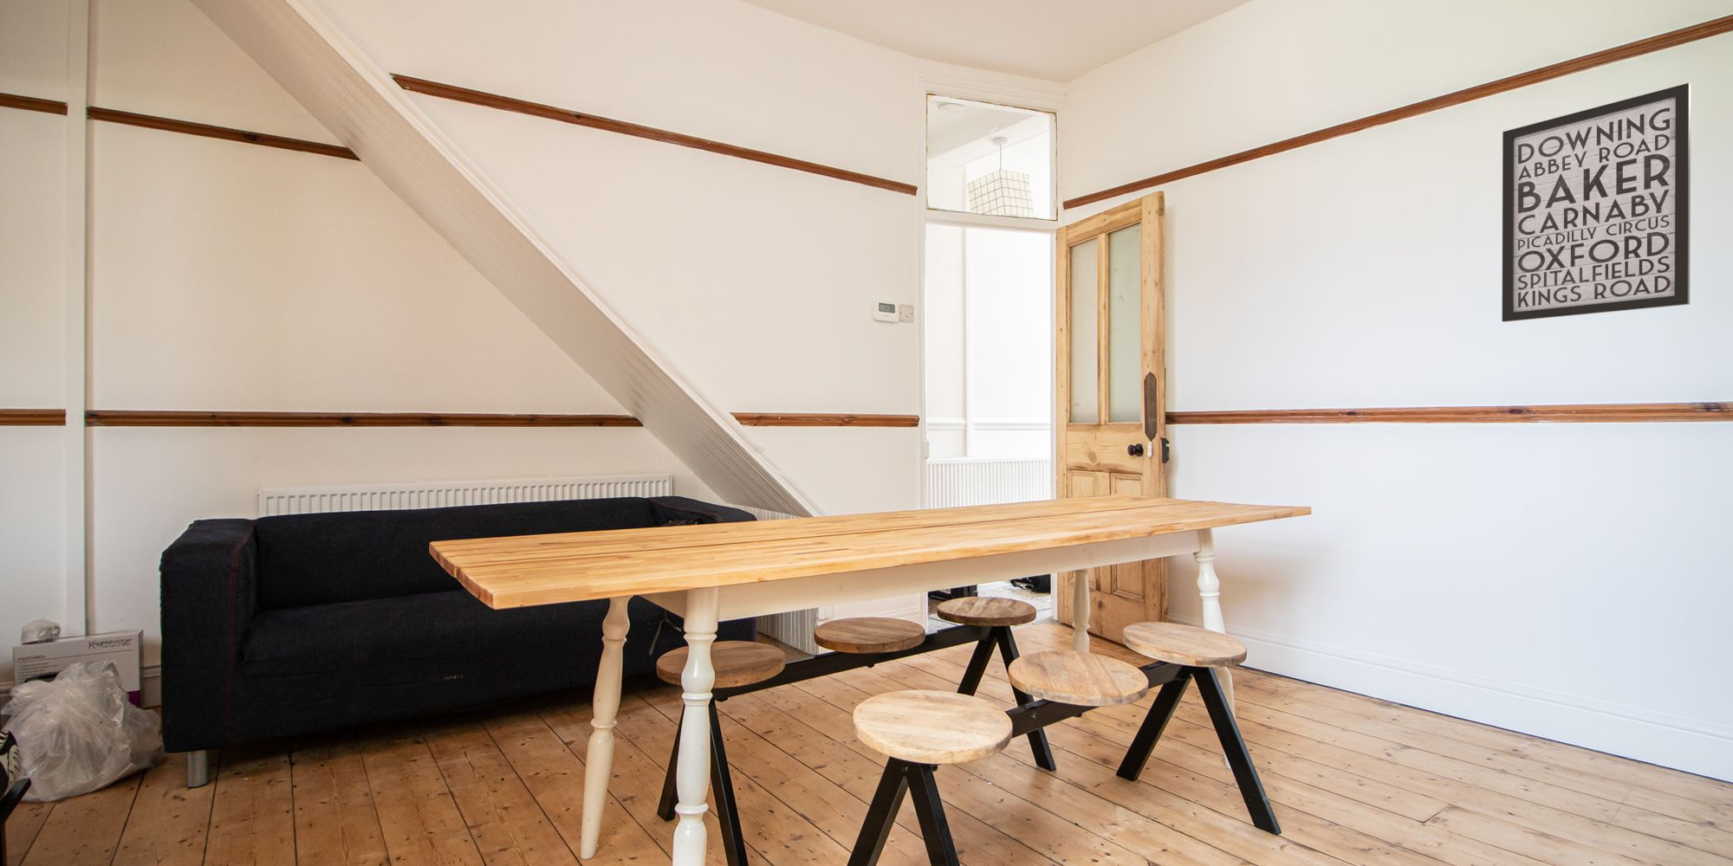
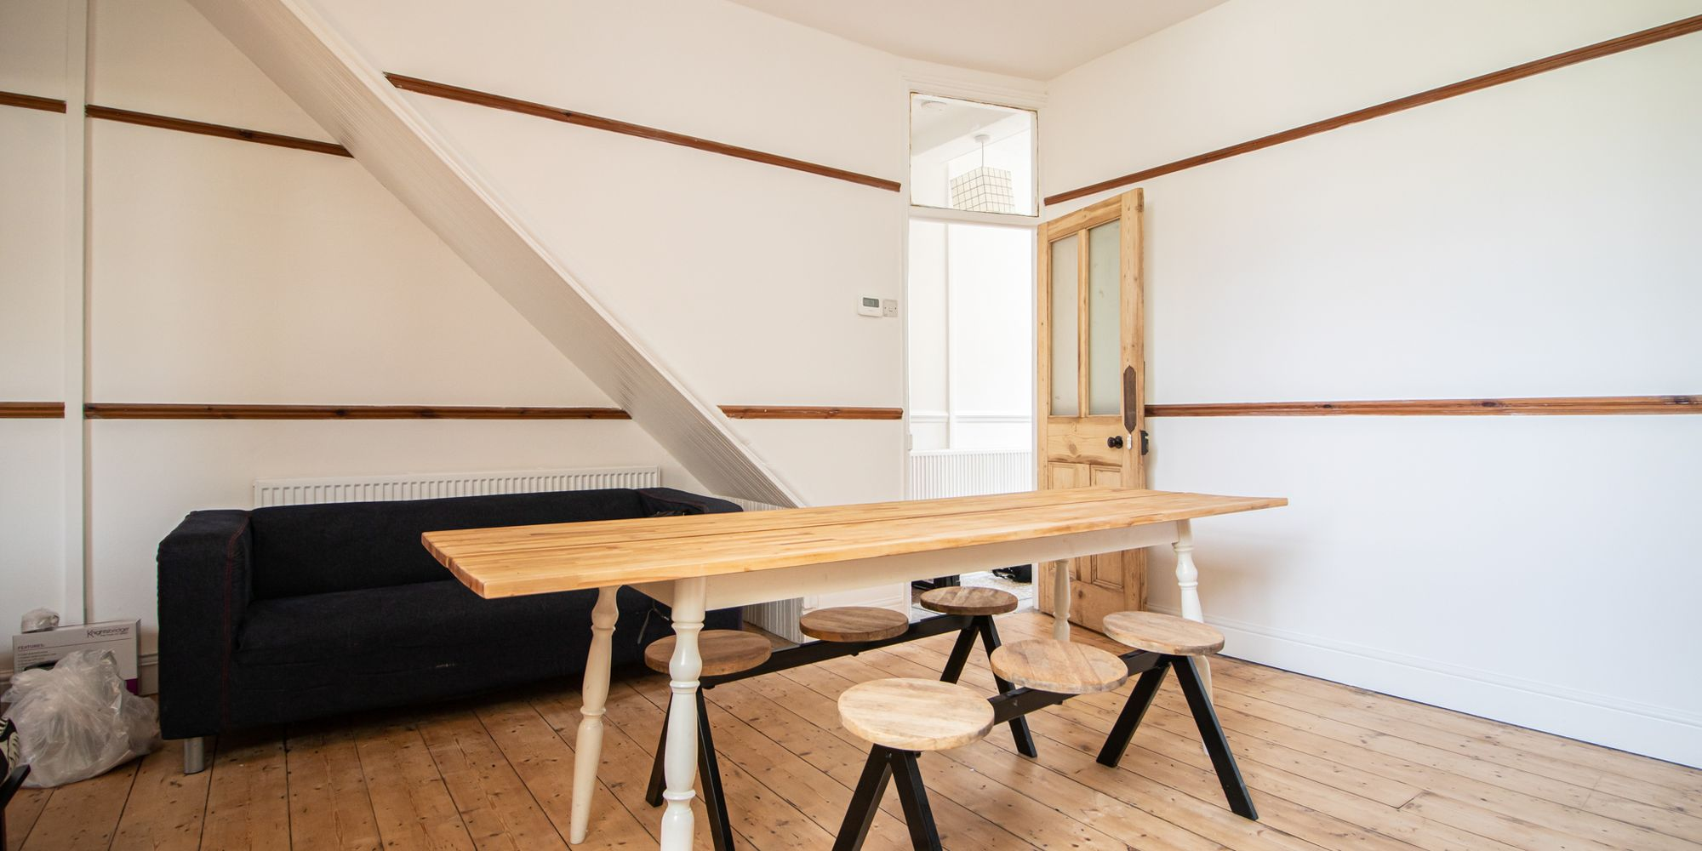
- wall art (1589, 211)
